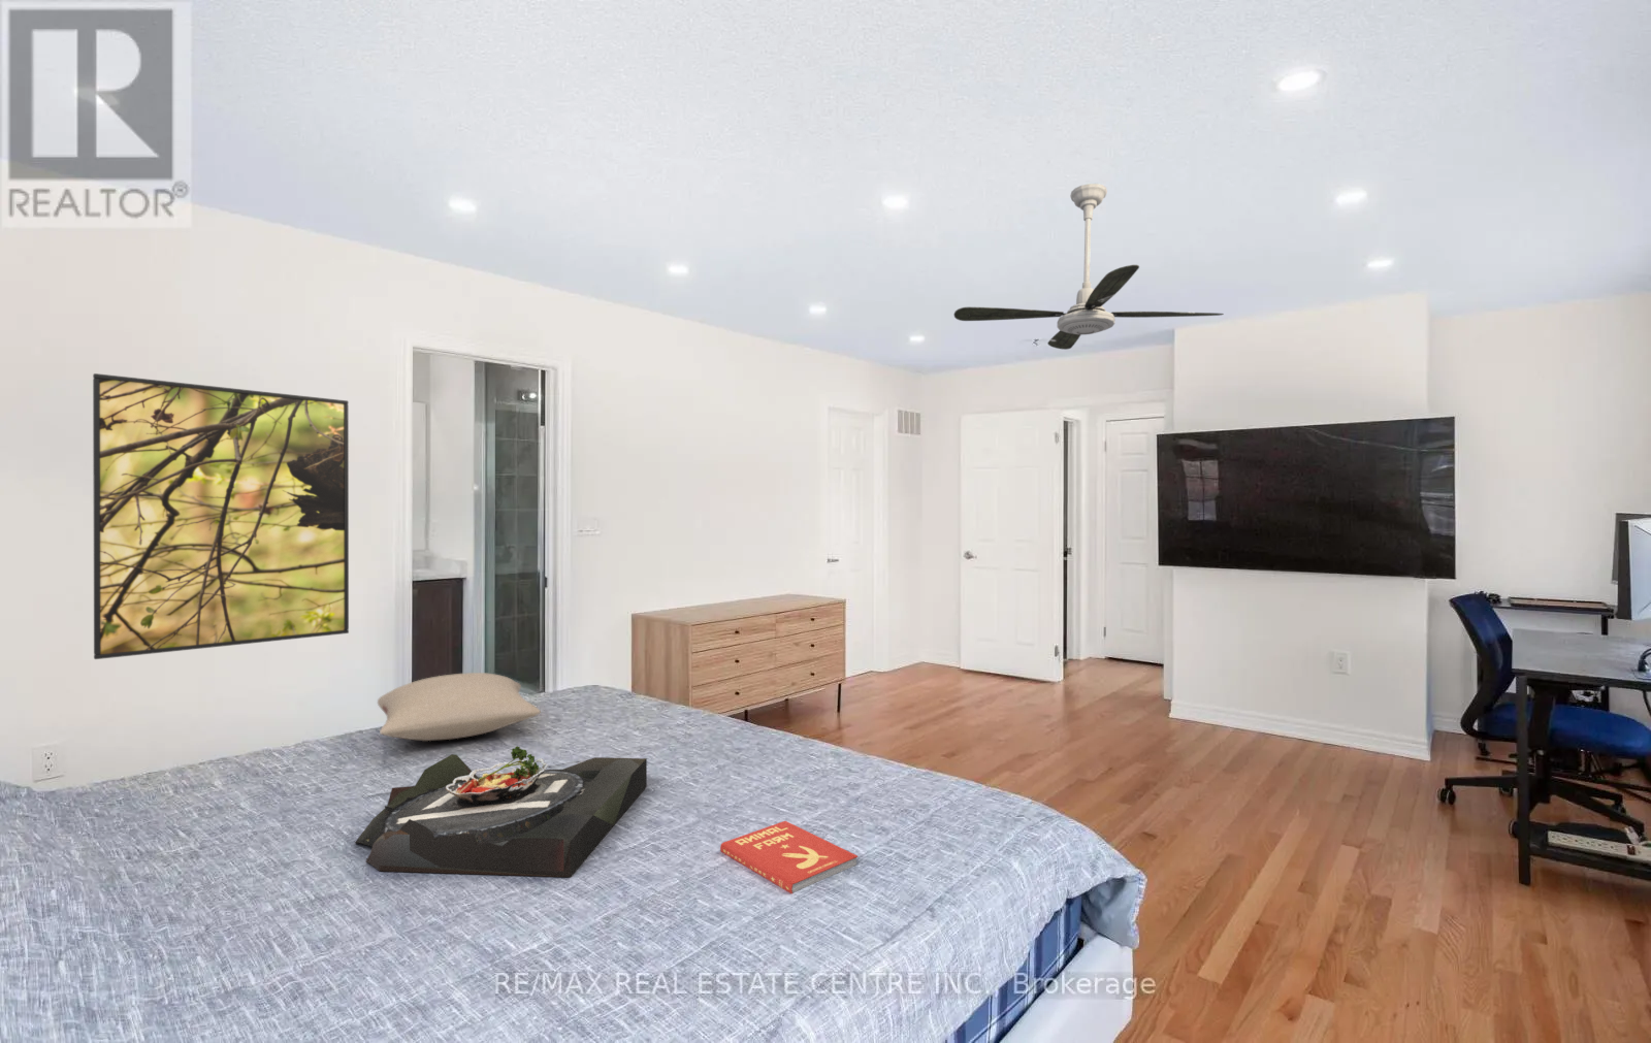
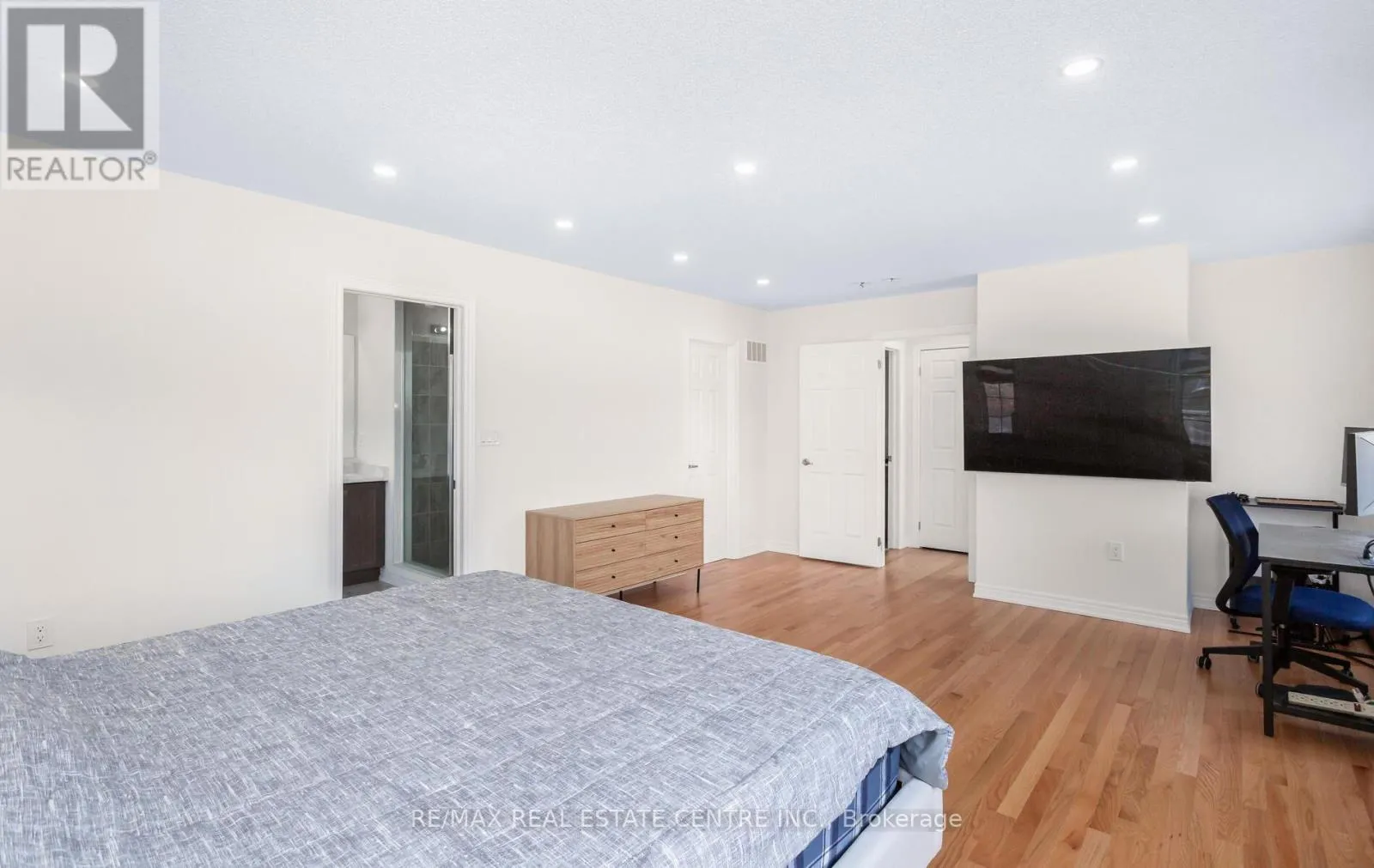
- book (787, 854)
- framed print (233, 515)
- serving tray (501, 785)
- ceiling fan (1085, 258)
- pillow (457, 705)
